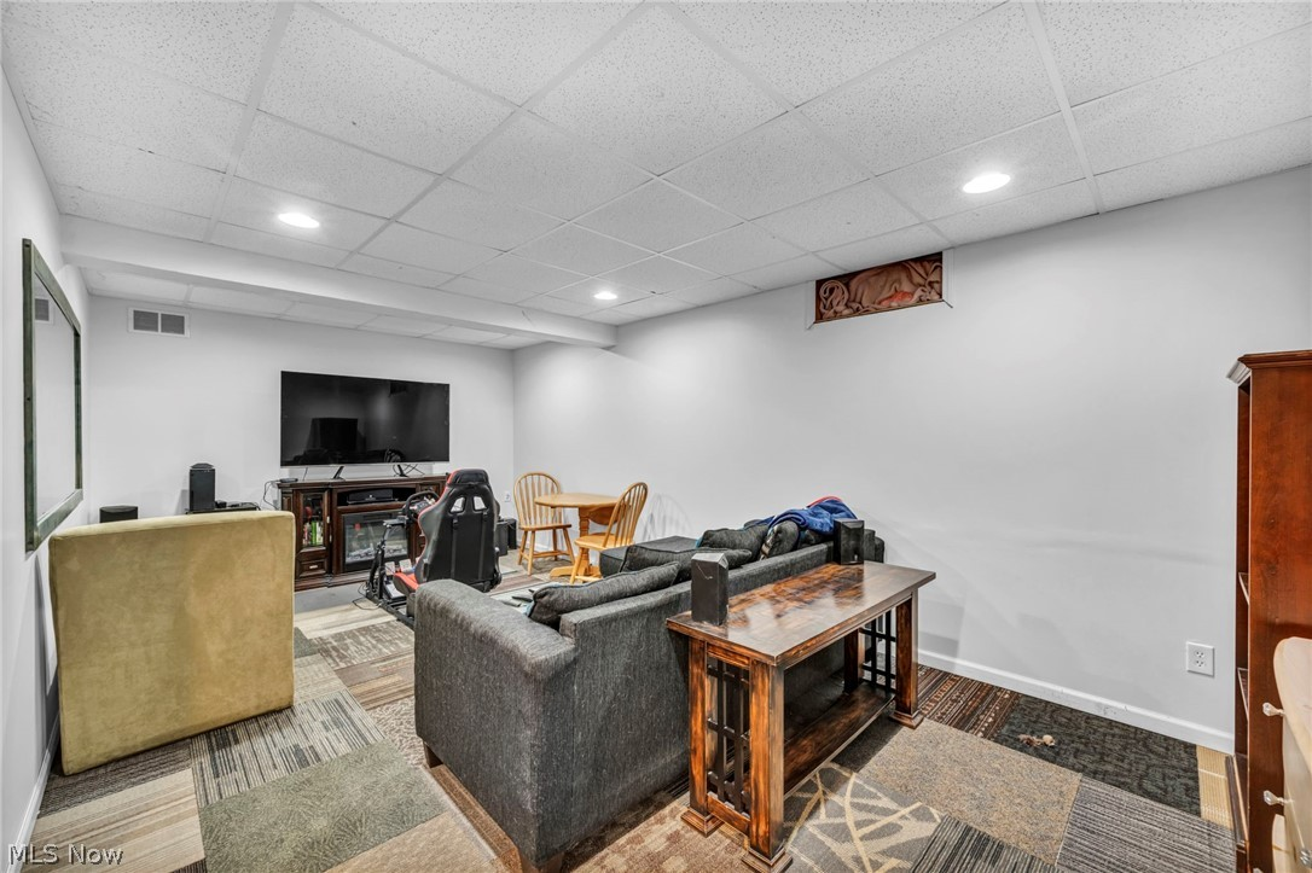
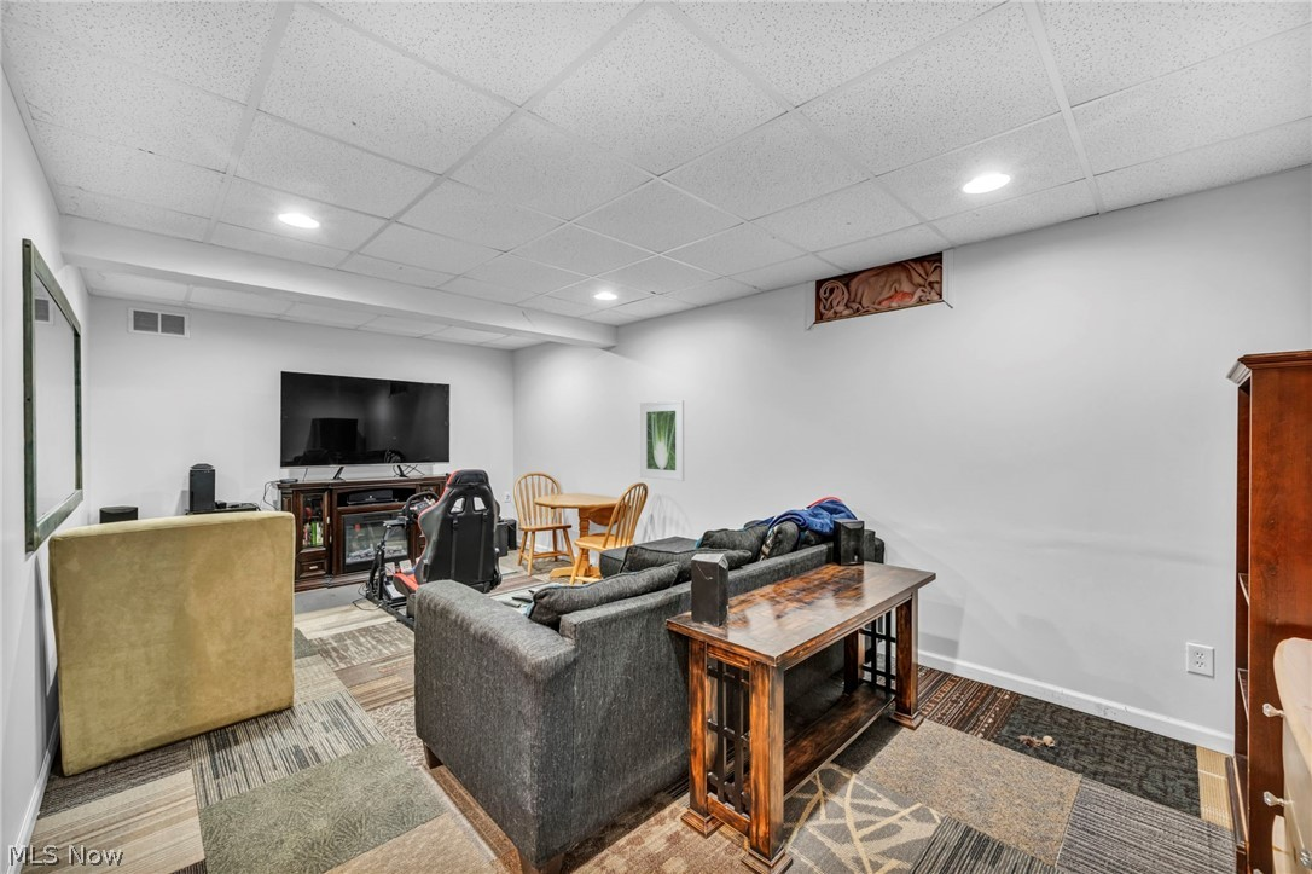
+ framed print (661, 440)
